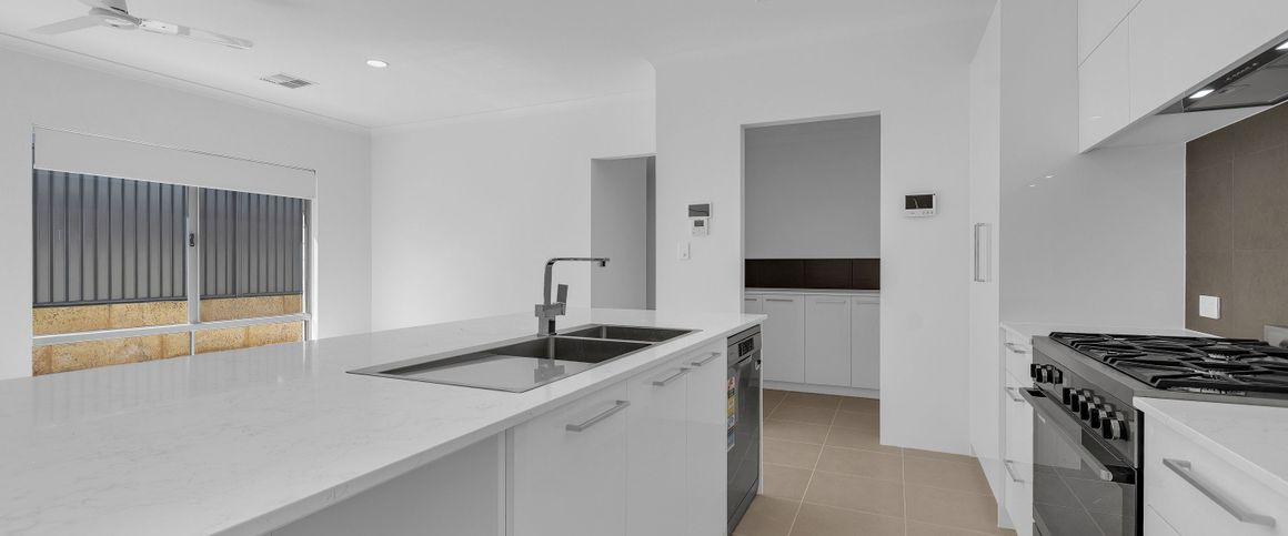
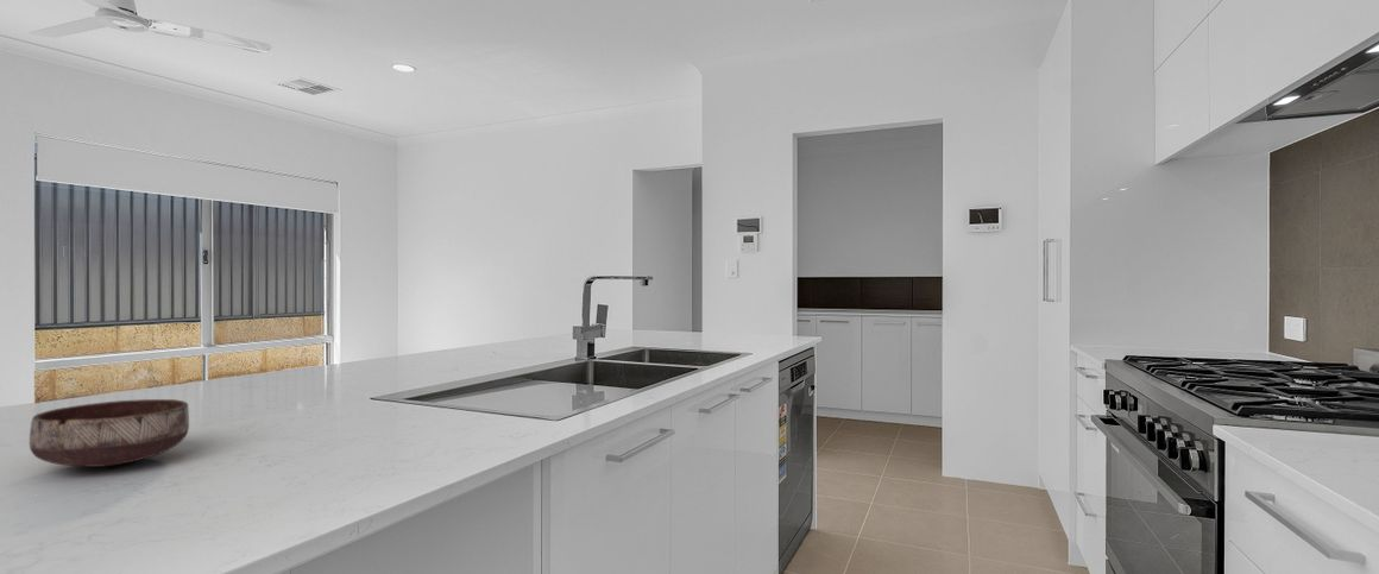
+ bowl (114, 435)
